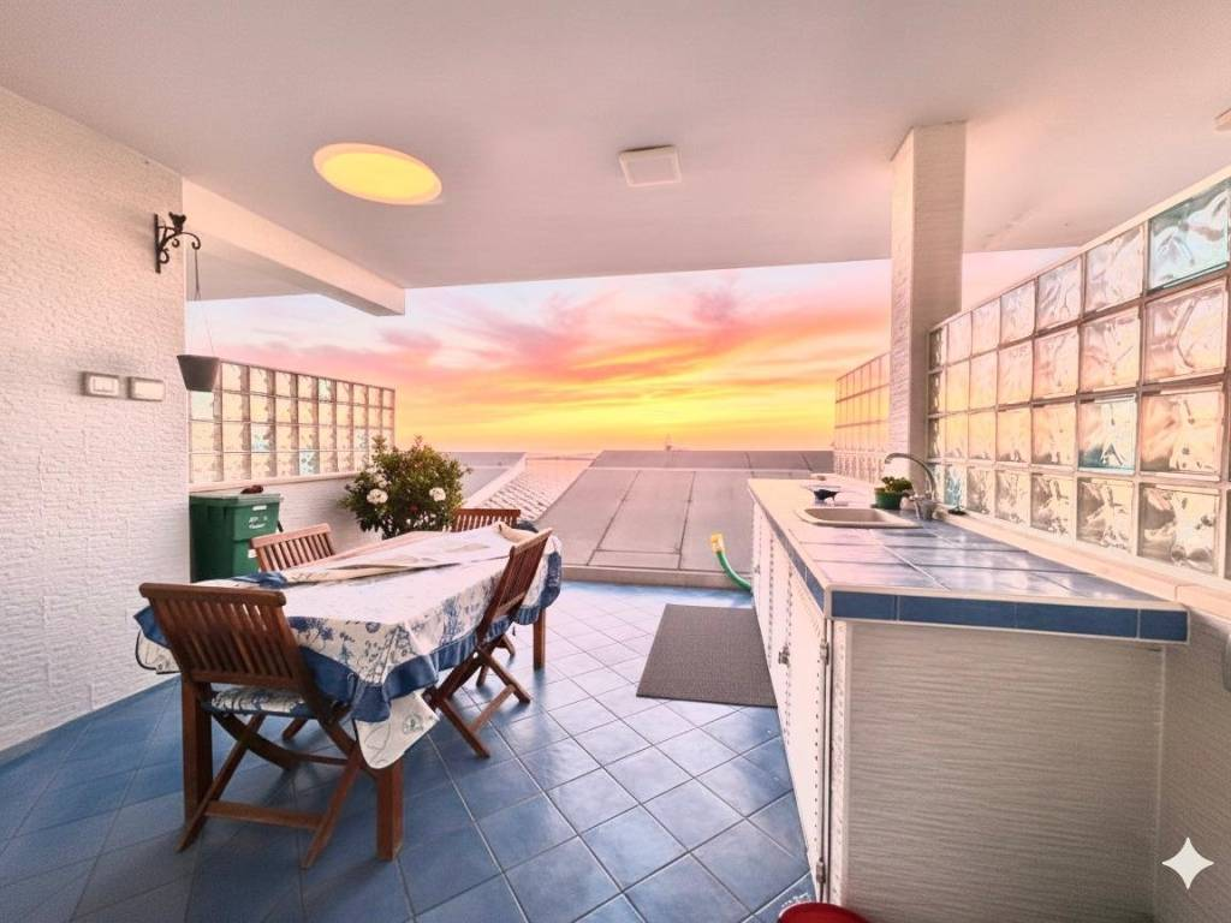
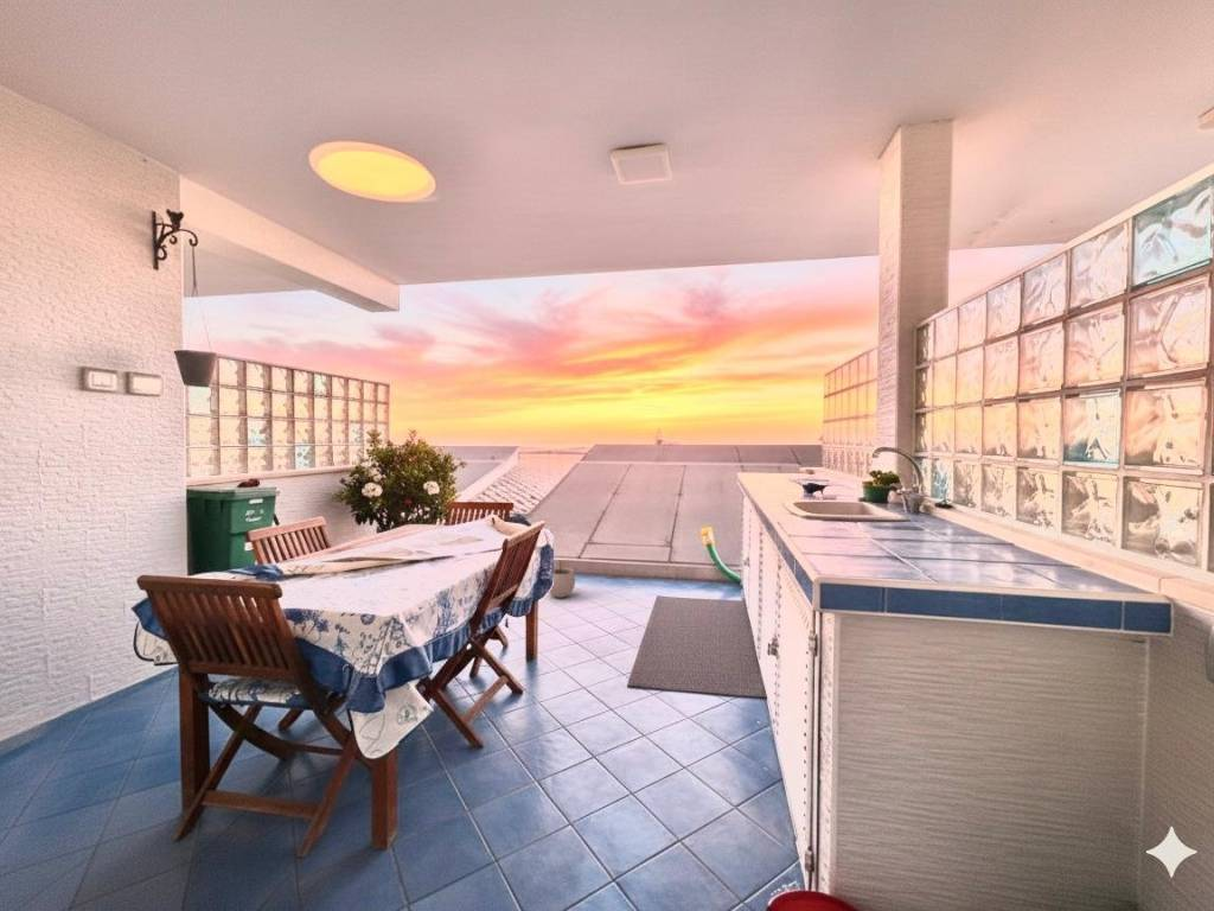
+ plant pot (560, 578)
